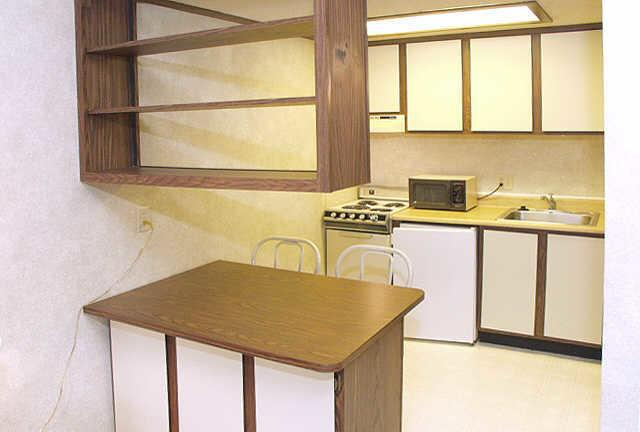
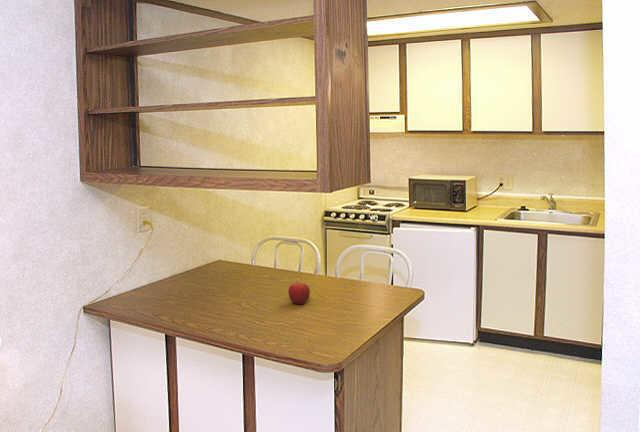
+ fruit (299, 292)
